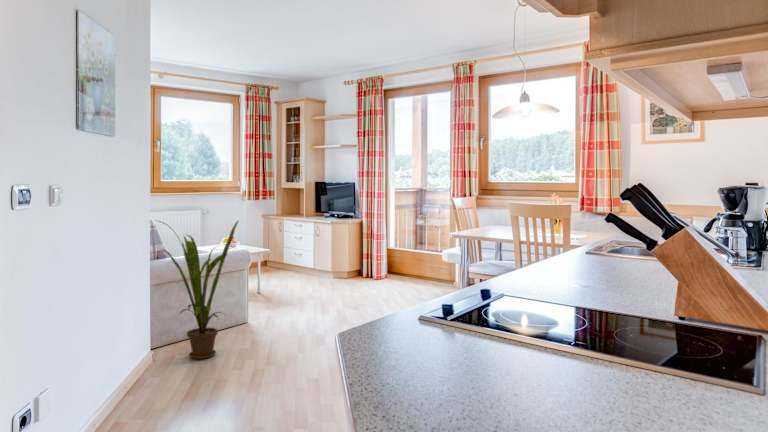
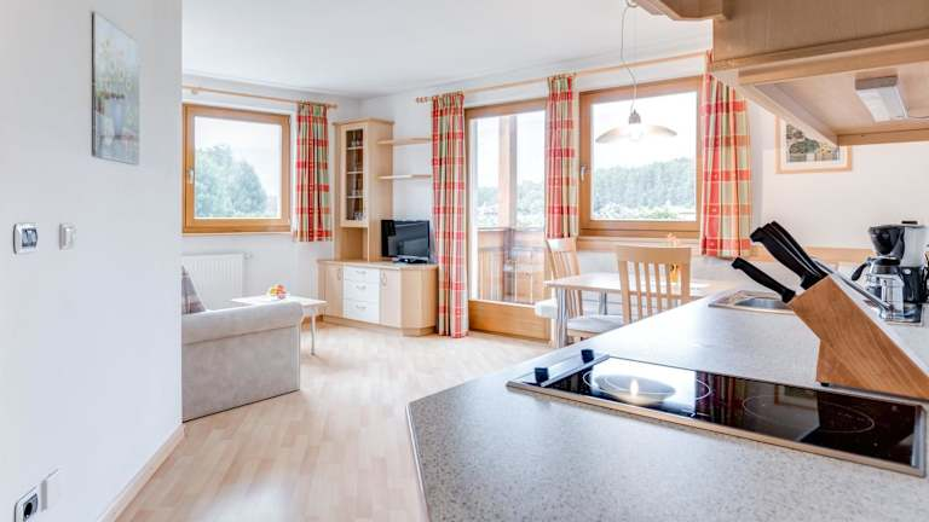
- house plant (194, 288)
